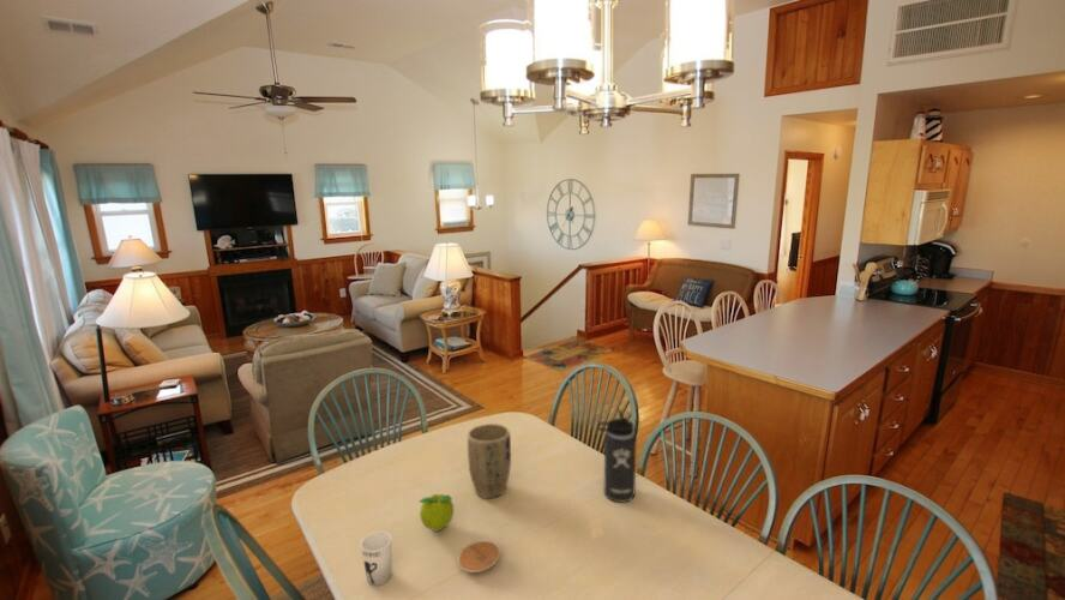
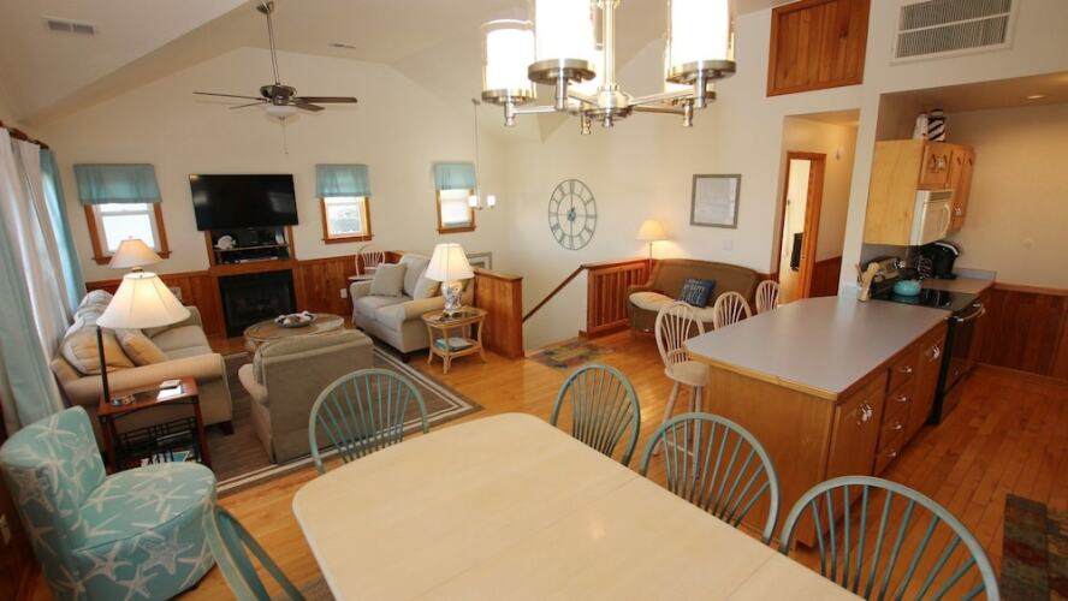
- plant pot (489, 461)
- cup (378, 558)
- thermos bottle (616, 451)
- fruit (437, 511)
- coaster (479, 557)
